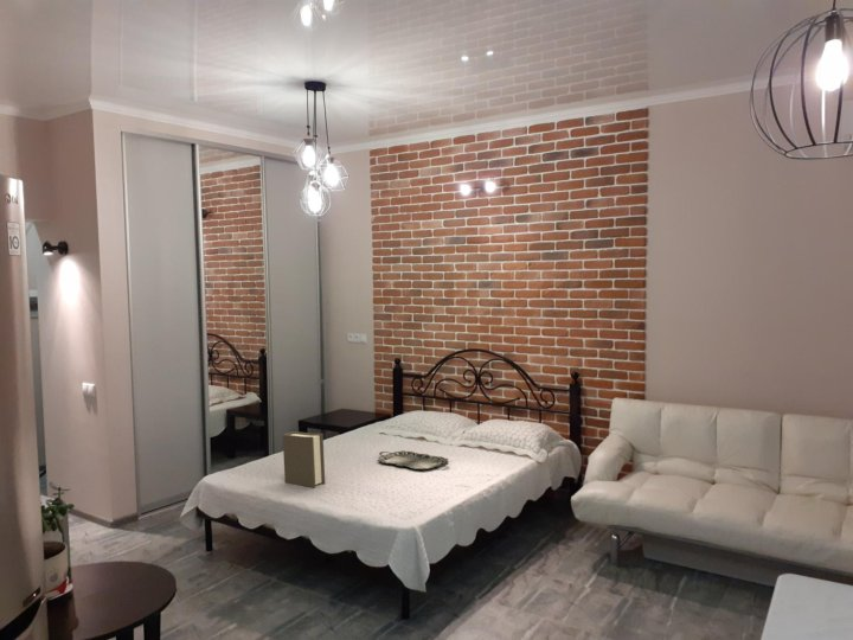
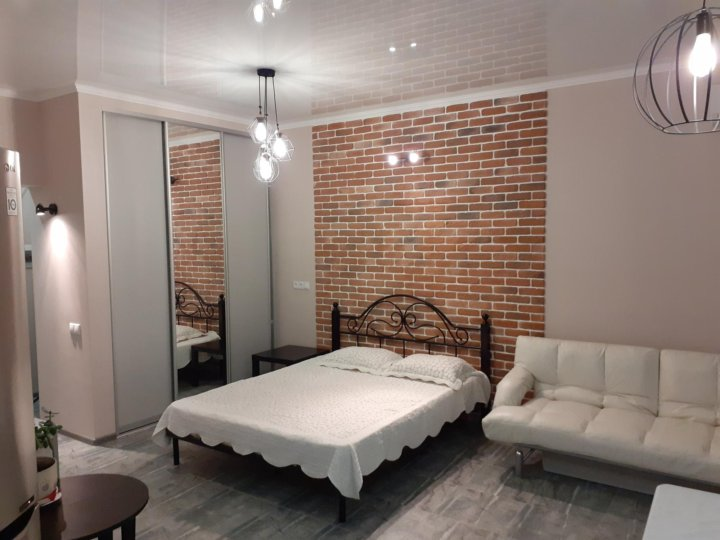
- book (303, 457)
- serving tray (412, 460)
